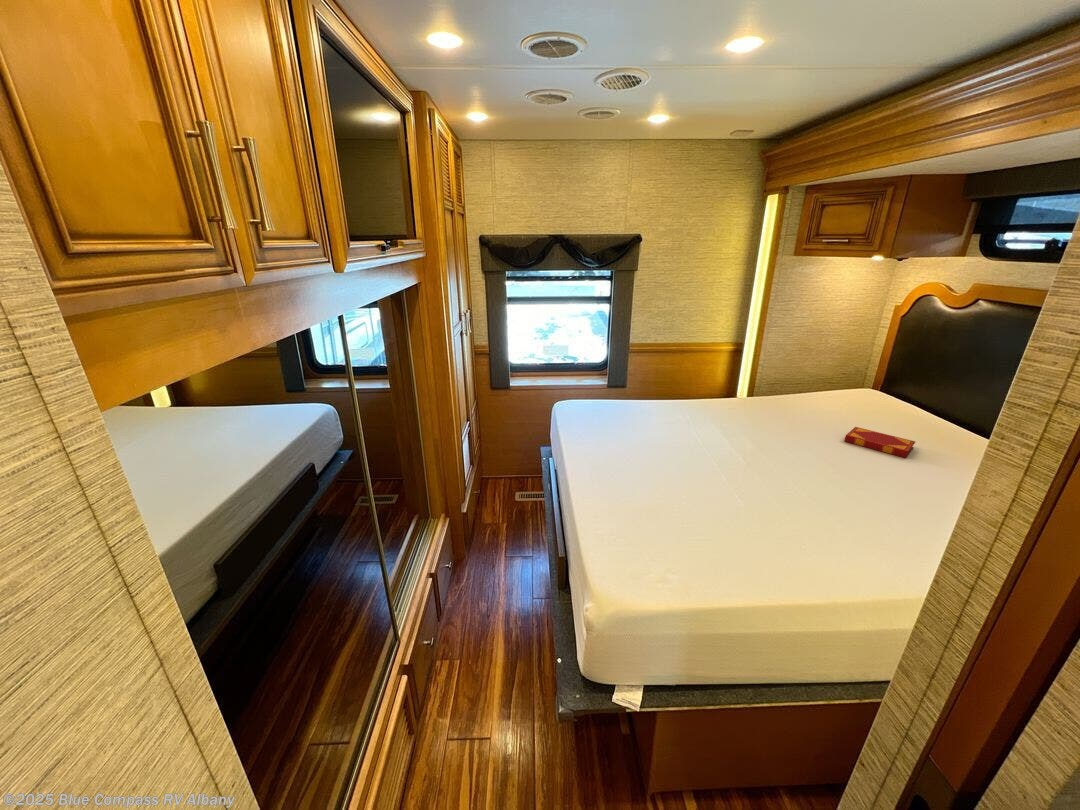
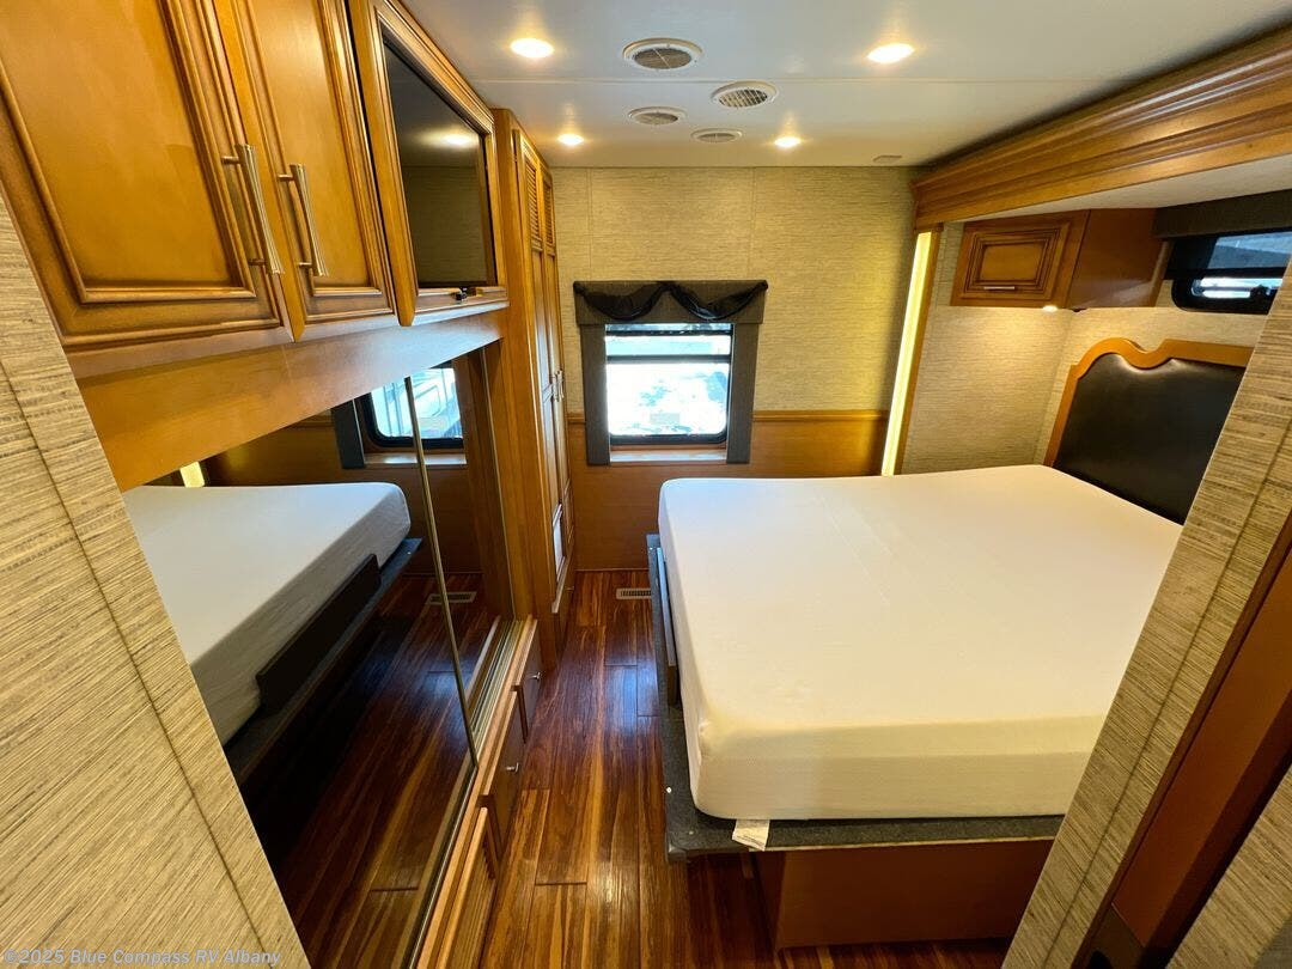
- hardback book (879, 441)
